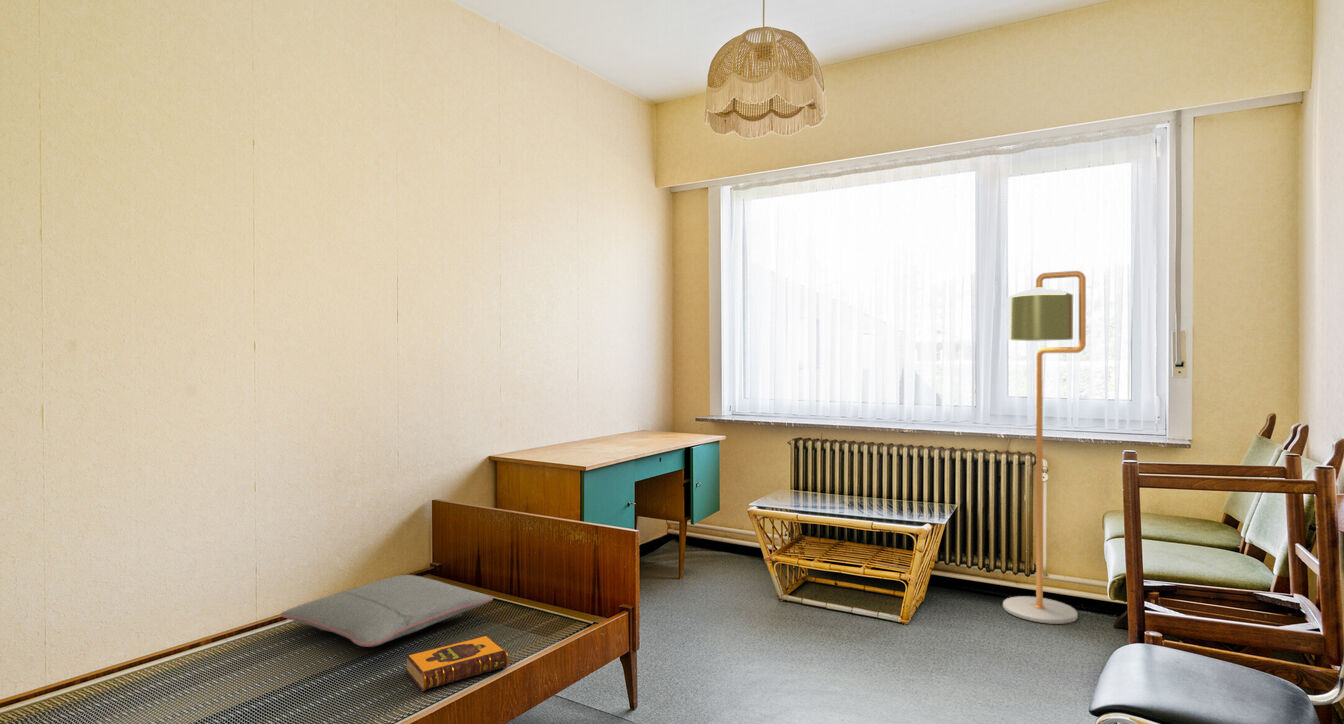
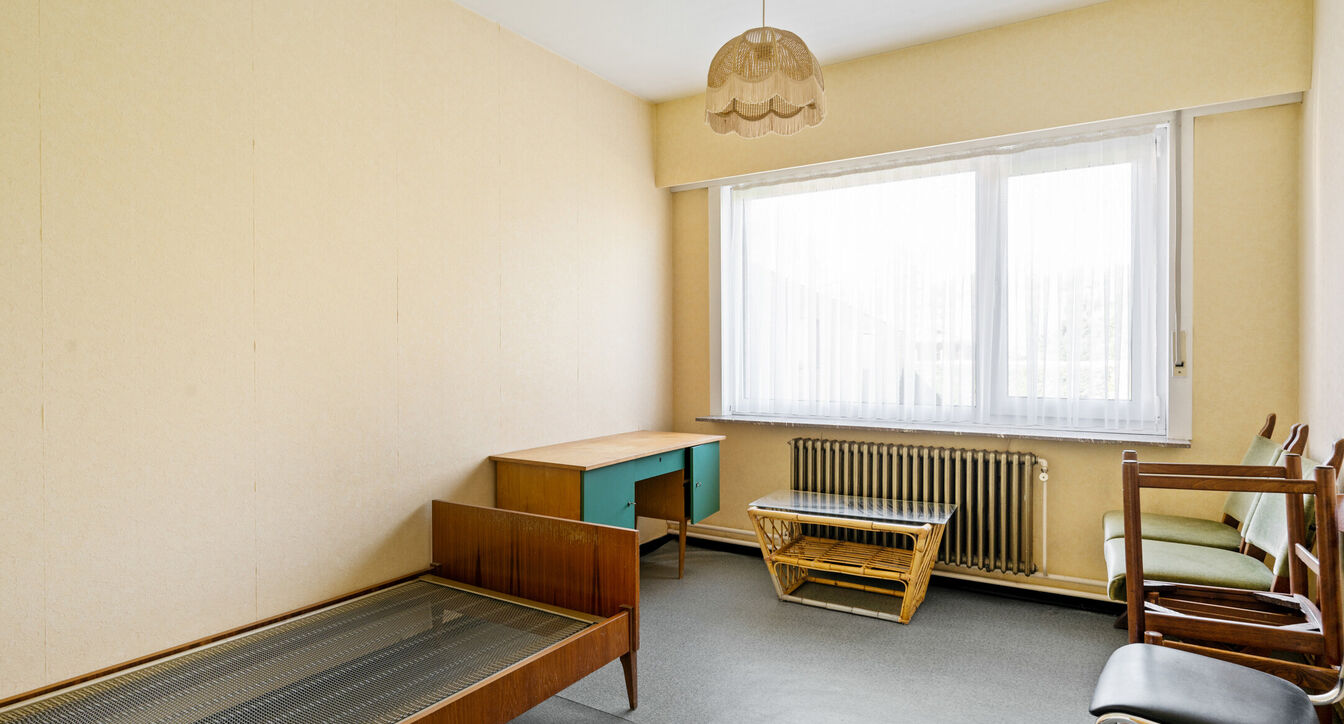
- hardback book (457, 662)
- pillow (390, 605)
- floor lamp (1042, 442)
